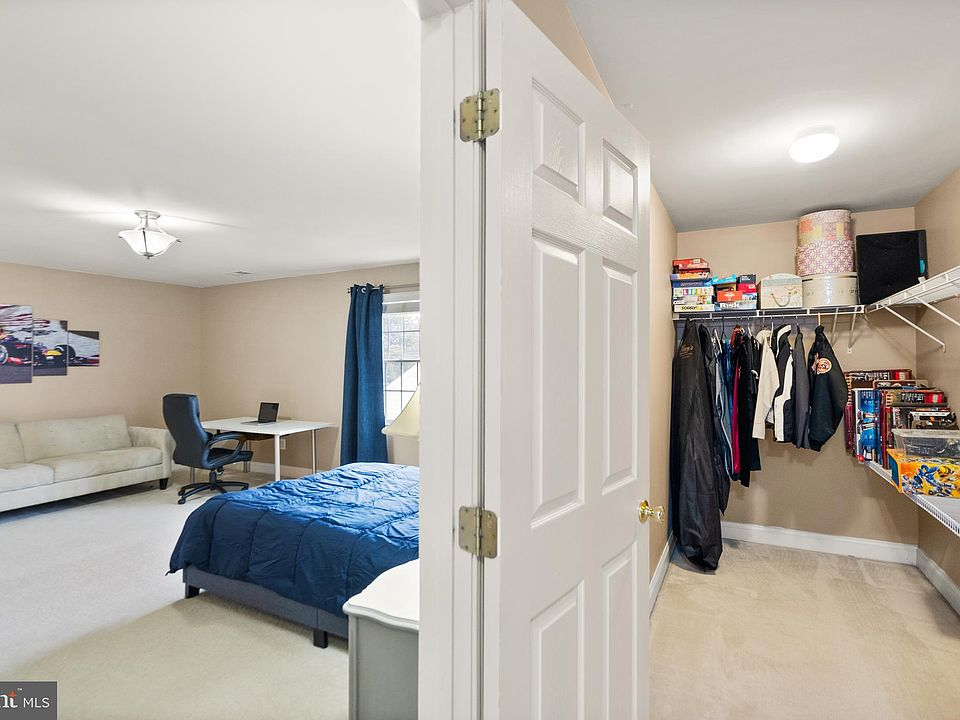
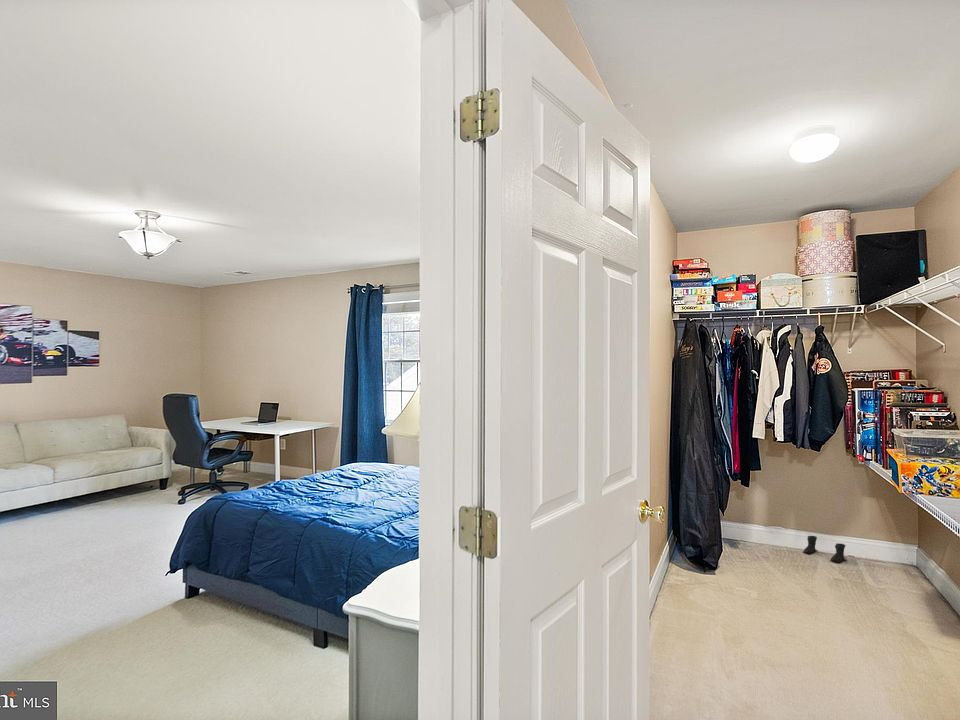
+ boots (816, 550)
